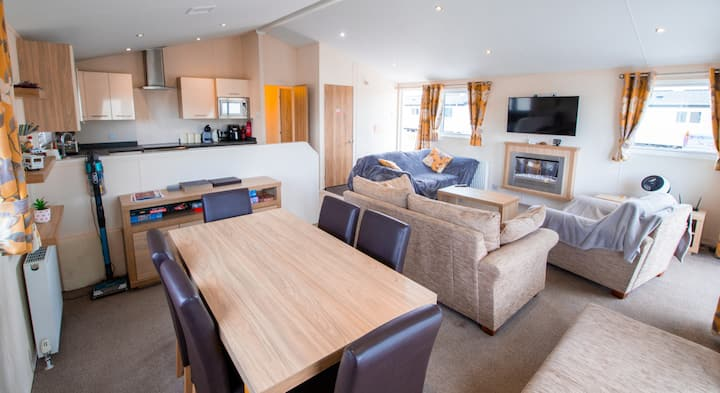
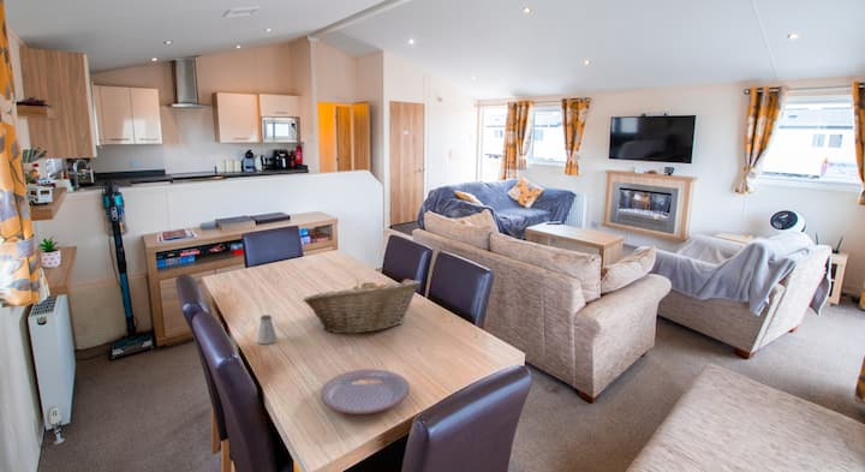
+ saltshaker (266, 328)
+ fruit basket (364, 300)
+ plate (365, 392)
